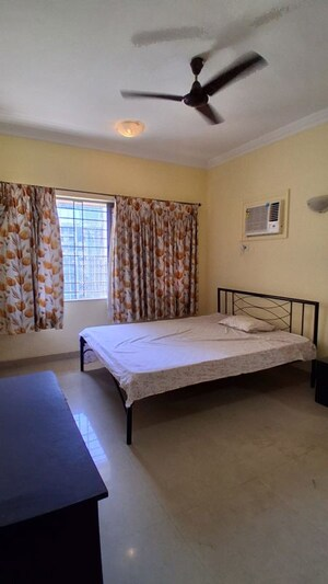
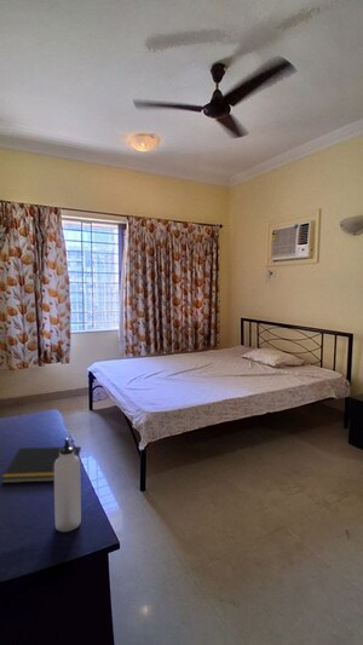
+ notepad (44, 462)
+ water bottle (67, 482)
